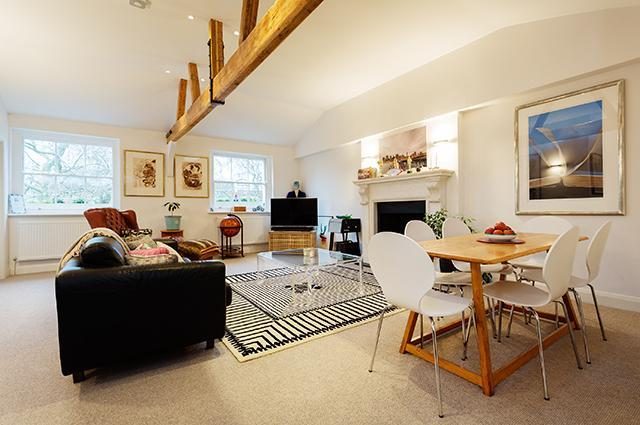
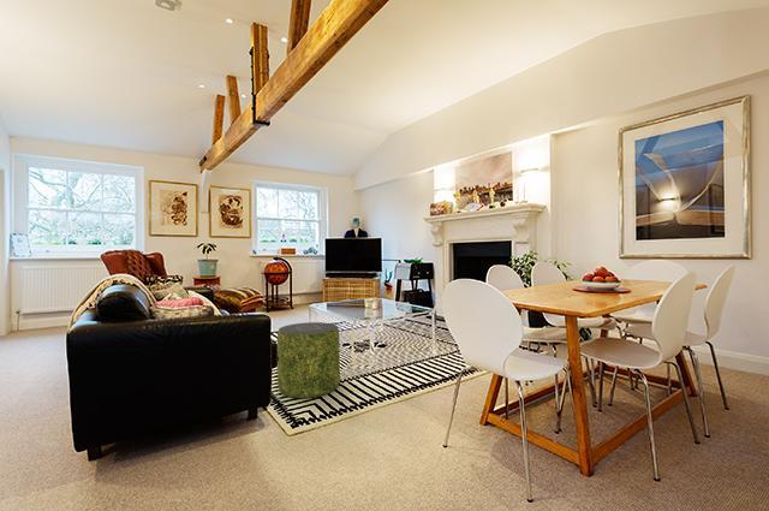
+ pouf (309, 356)
